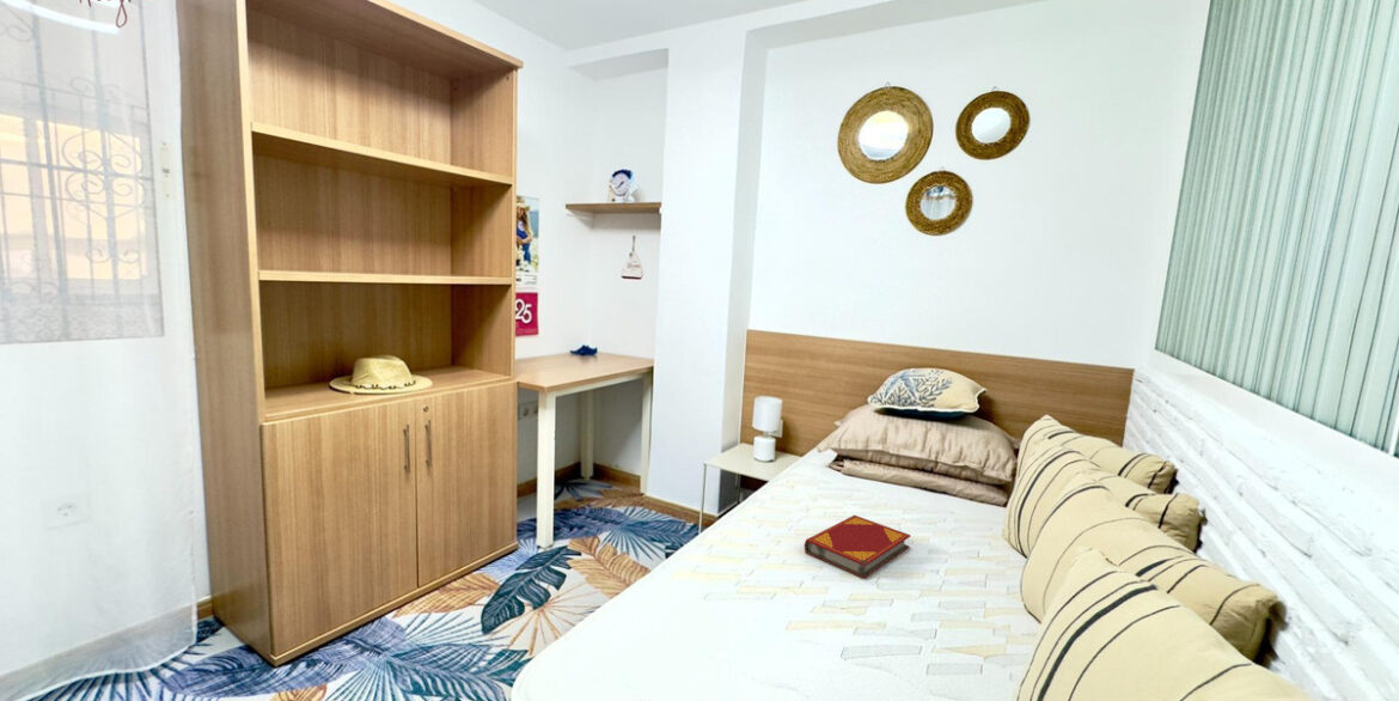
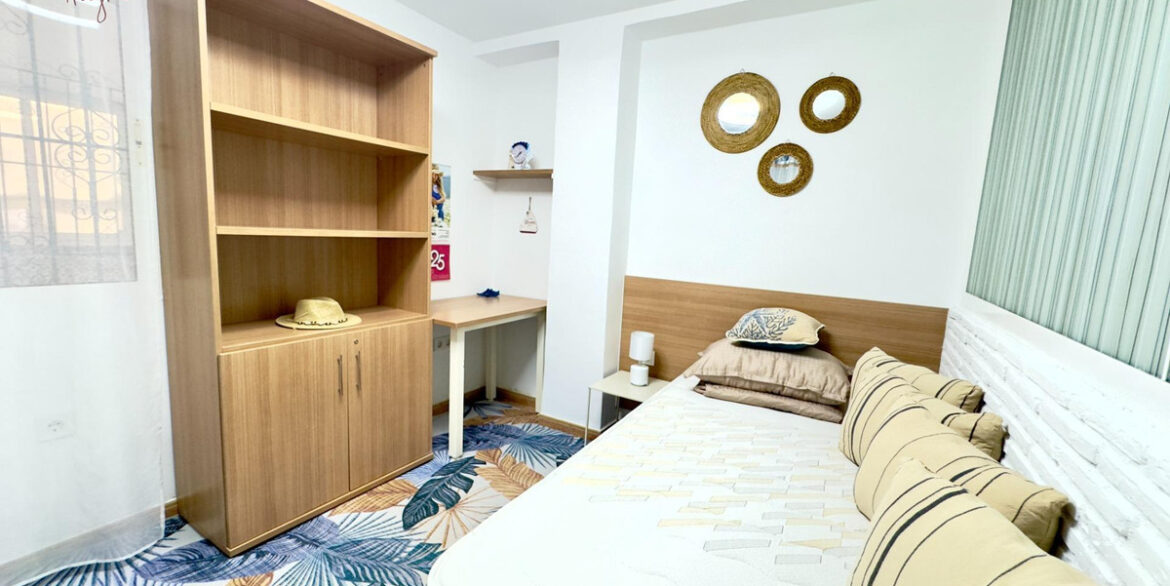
- hardback book (857, 543)
